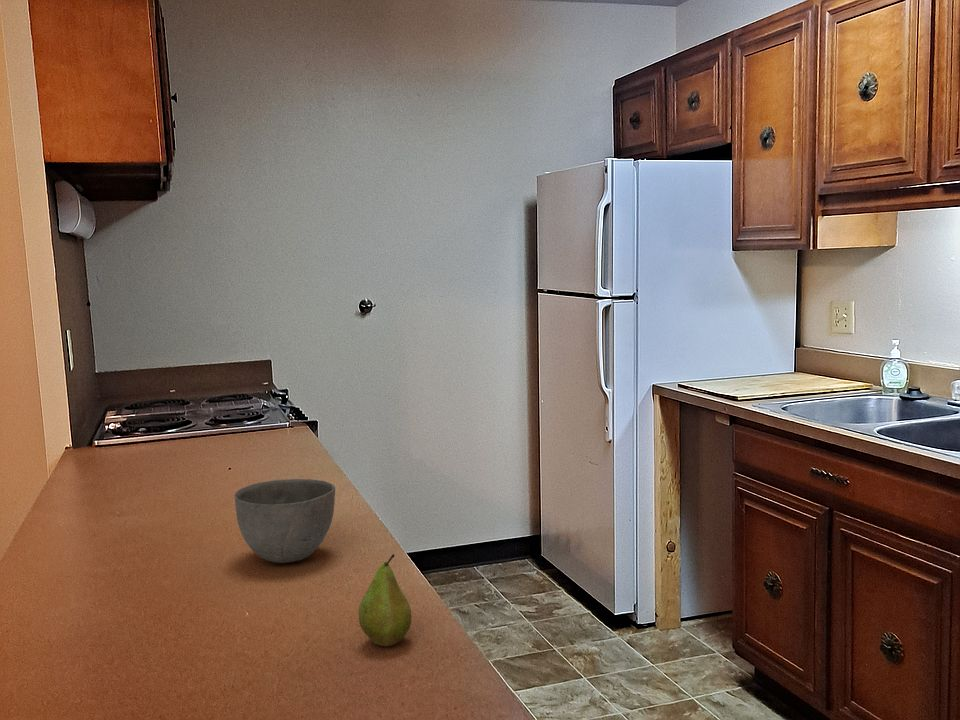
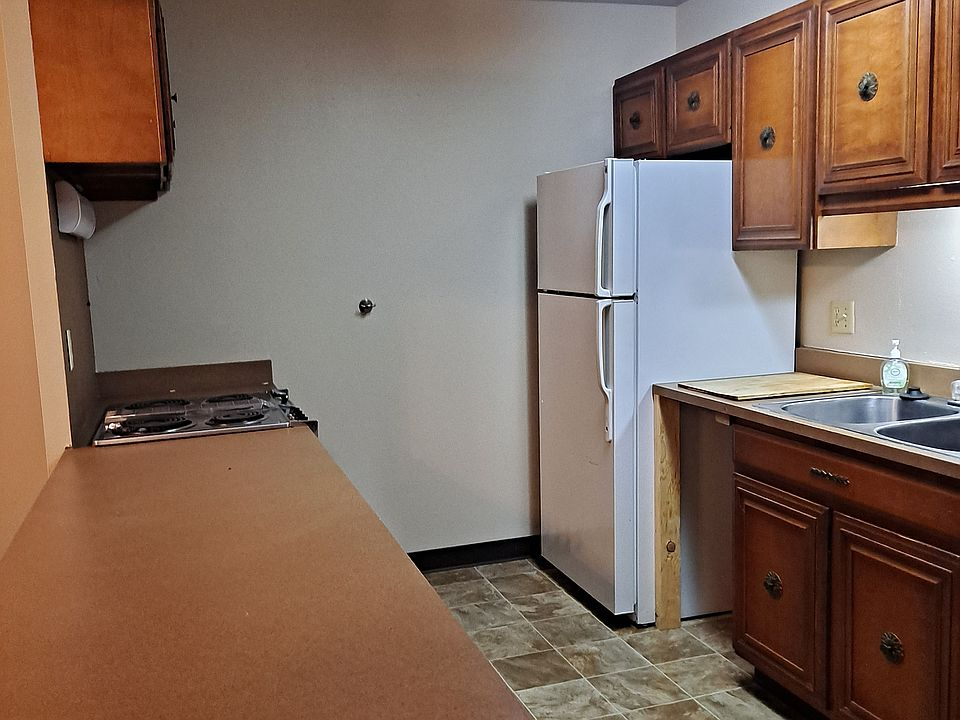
- bowl (287, 523)
- fruit (384, 596)
